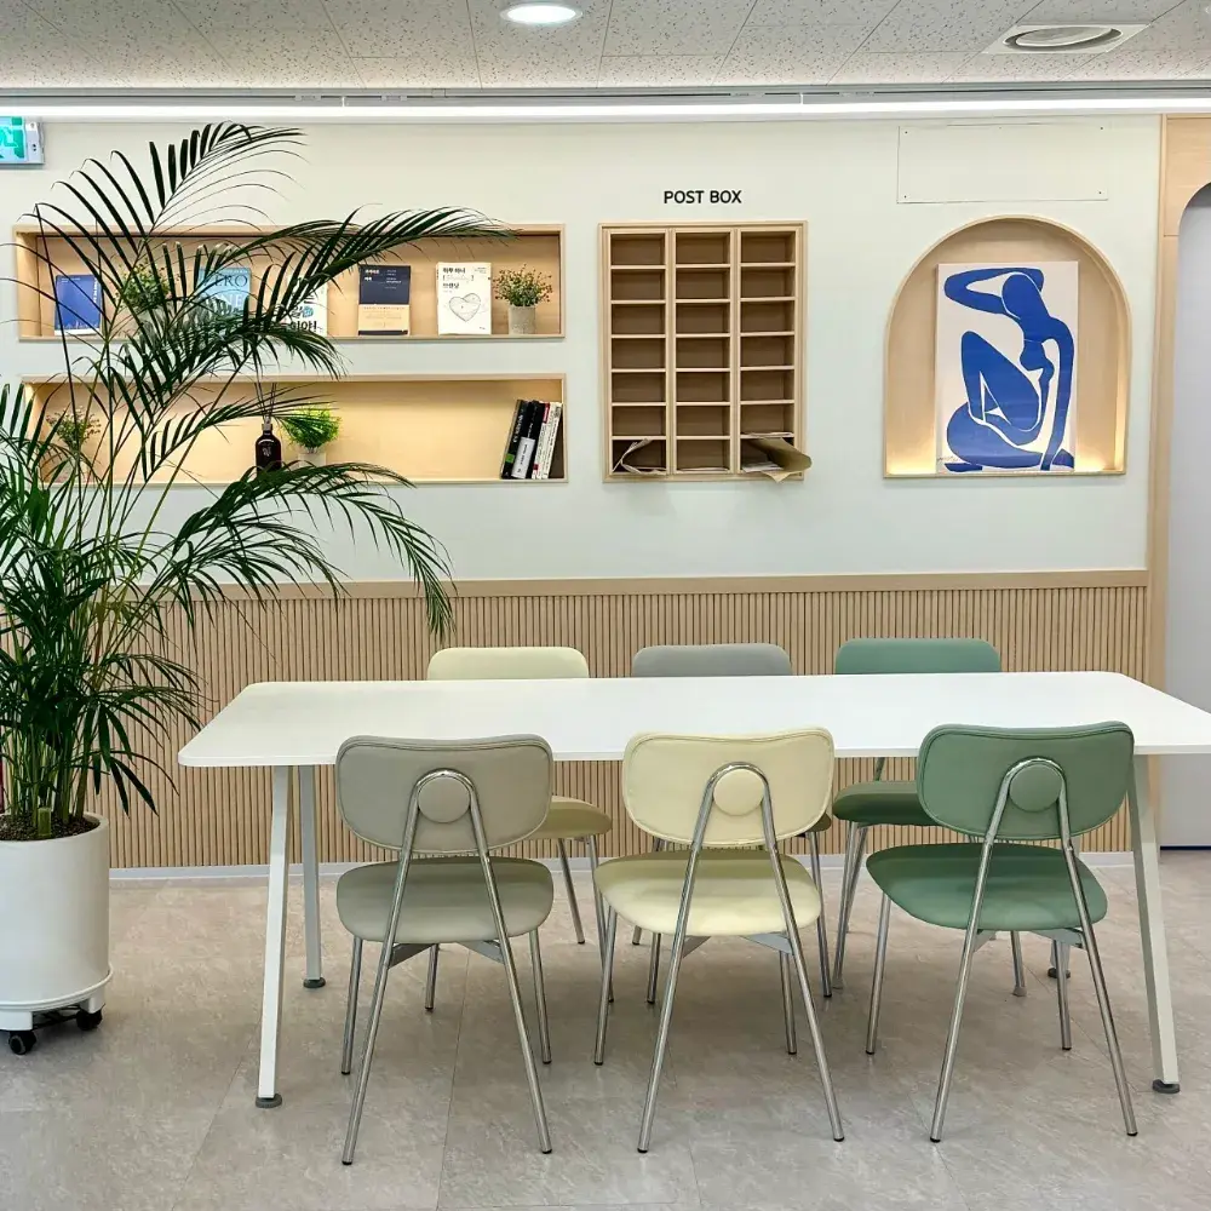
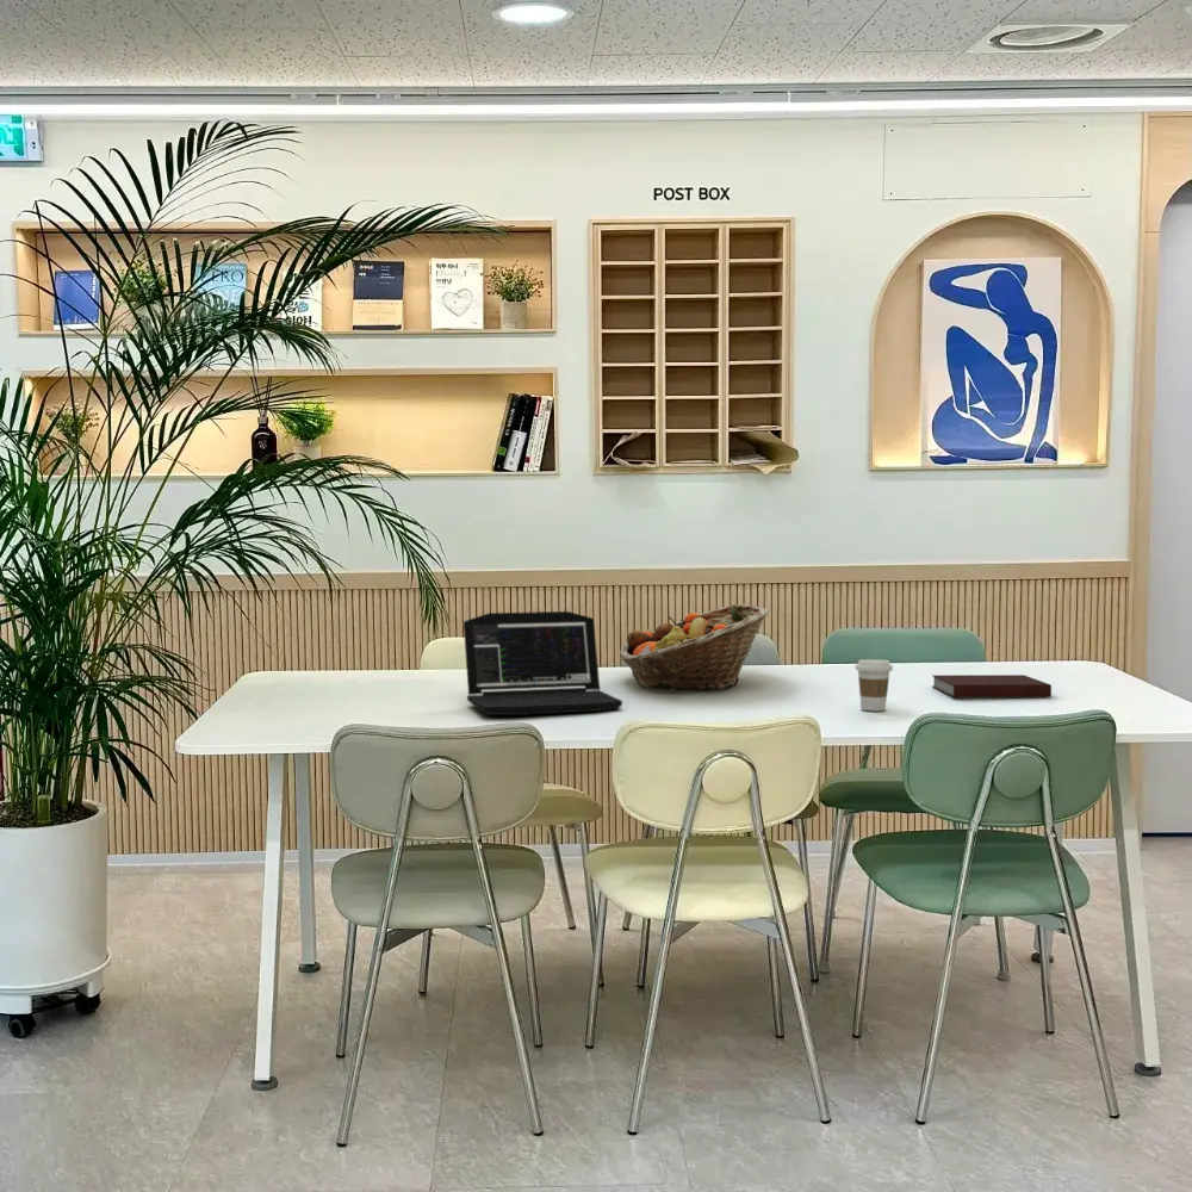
+ notebook (989, 685)
+ laptop (541, 660)
+ coffee cup (873, 684)
+ fruit basket (693, 645)
